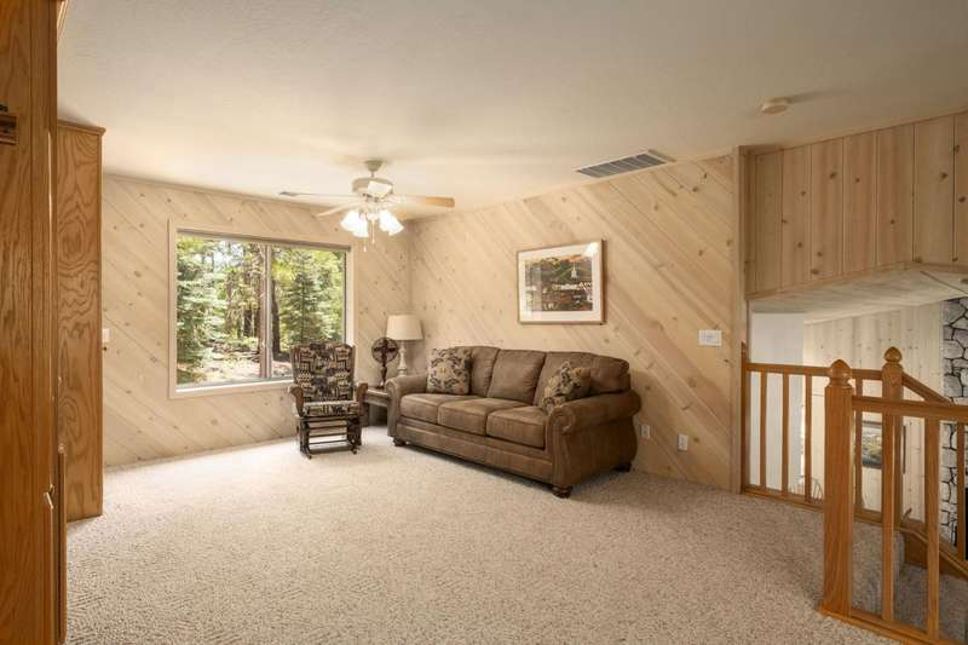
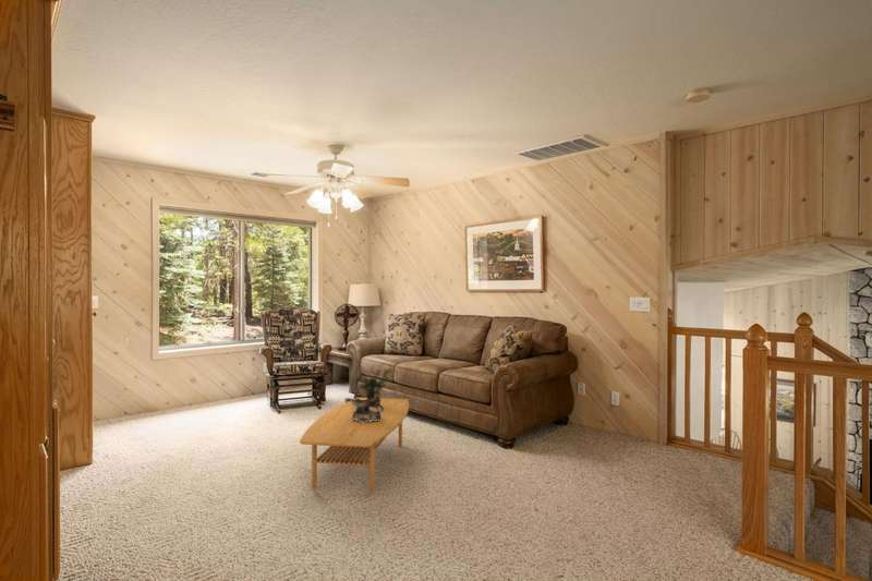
+ coffee table (362, 440)
+ decorative bowl (363, 402)
+ potted plant (378, 386)
